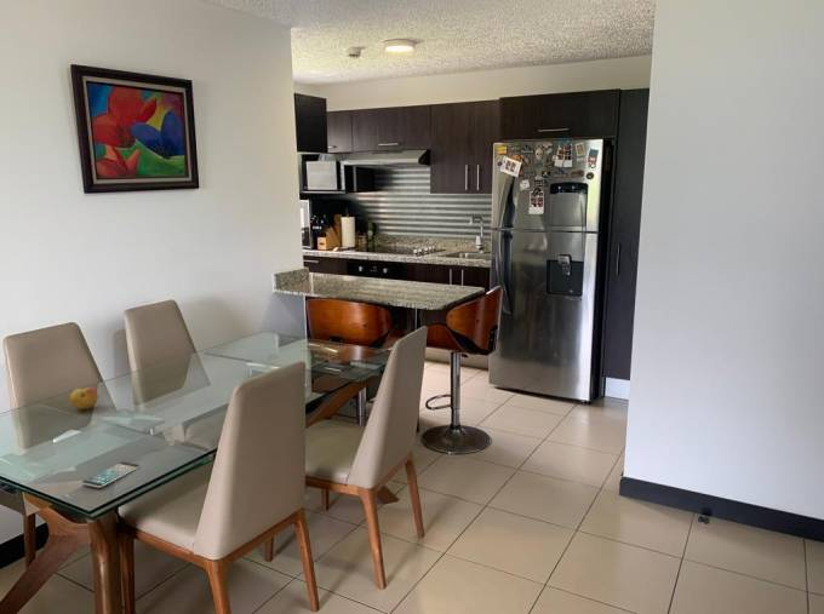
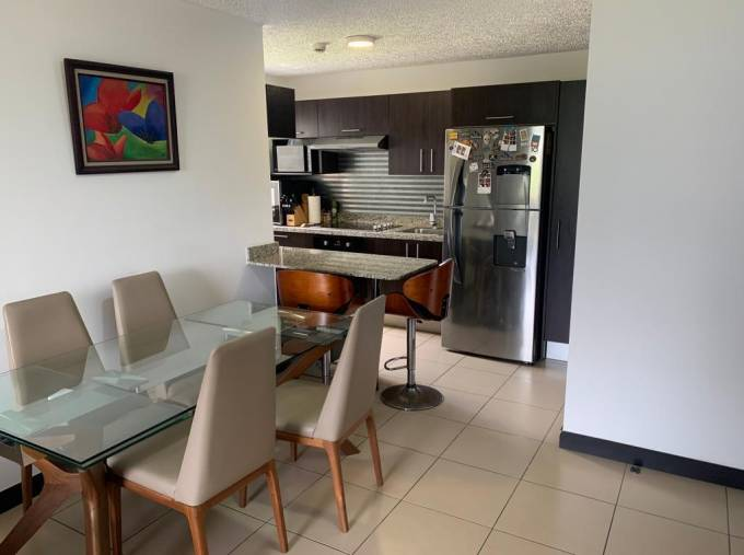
- fruit (84, 398)
- smartphone (111, 474)
